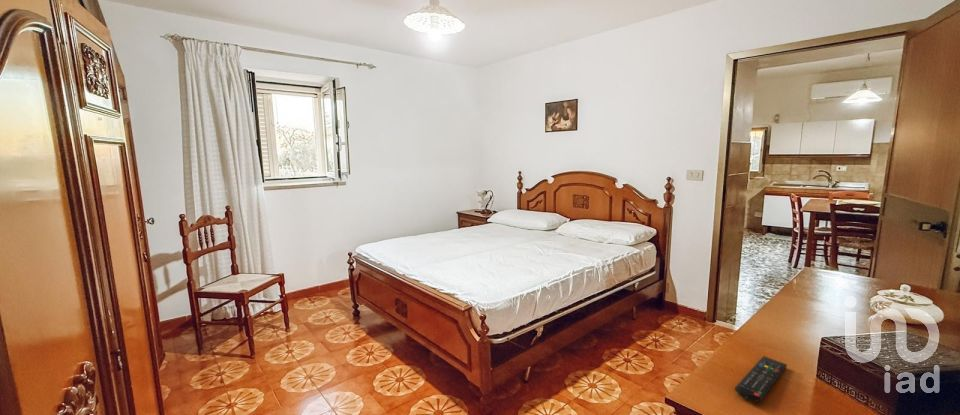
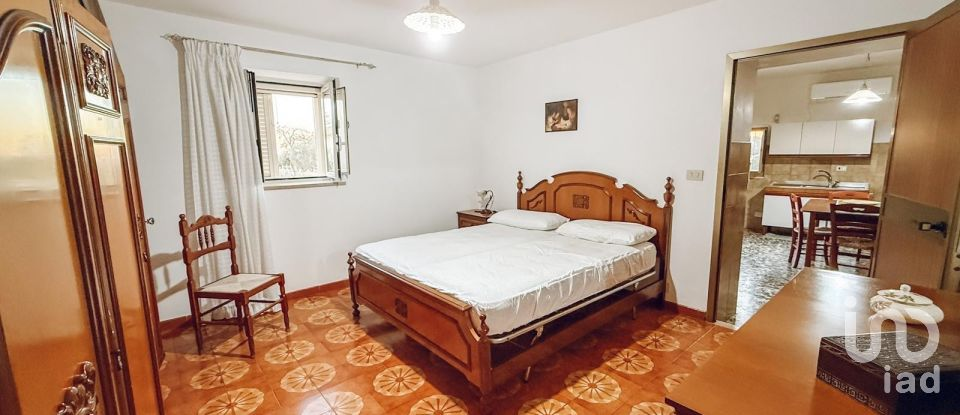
- remote control (761, 377)
